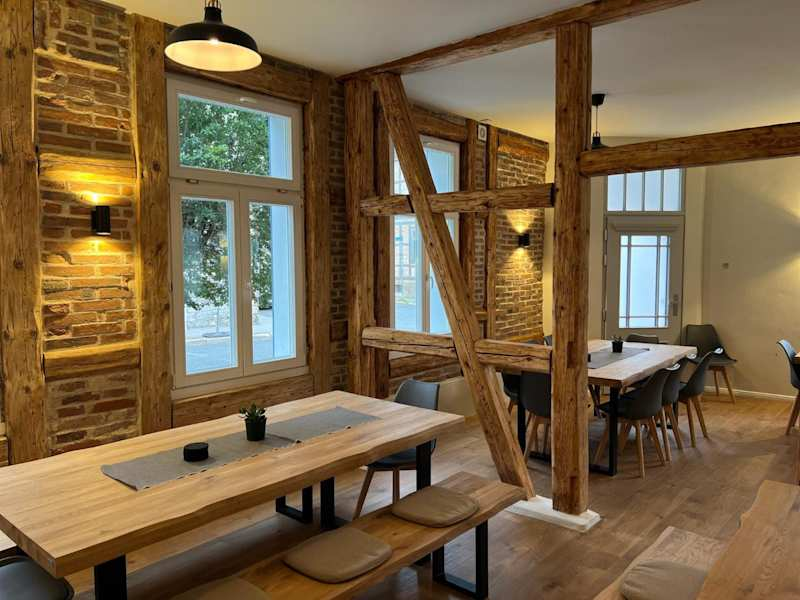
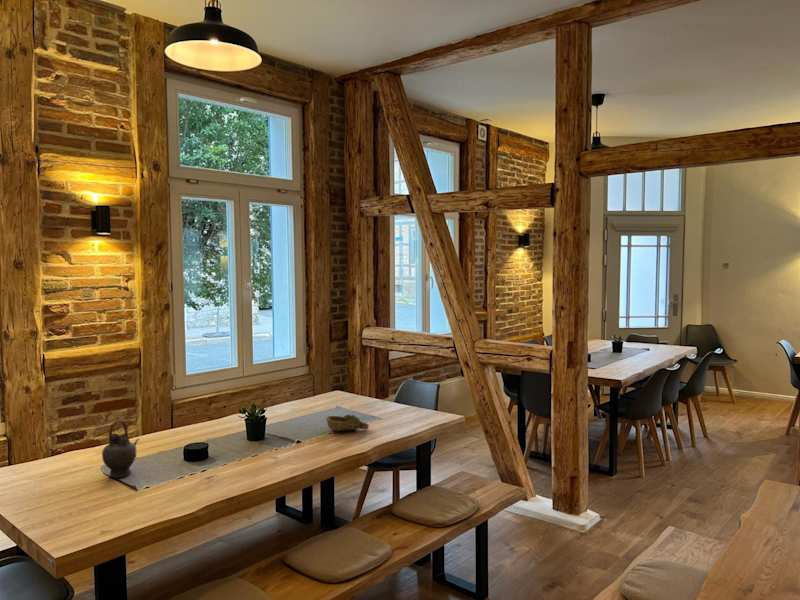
+ decorative bowl (347, 422)
+ teapot (122, 446)
